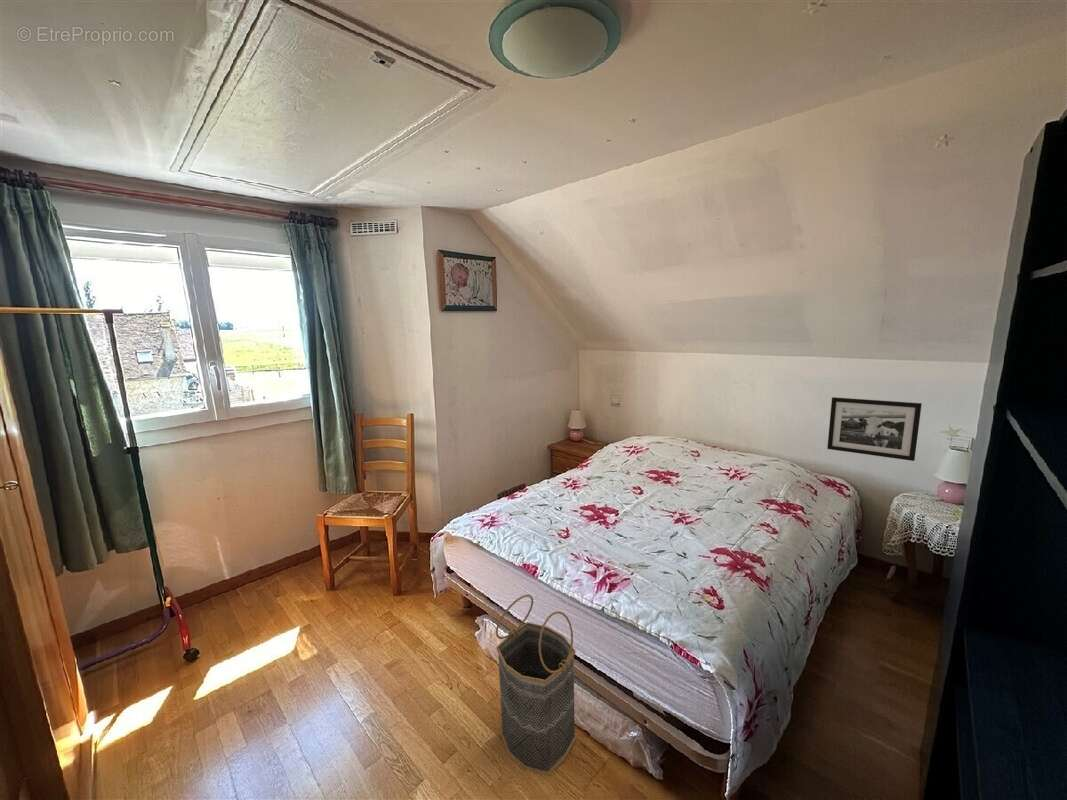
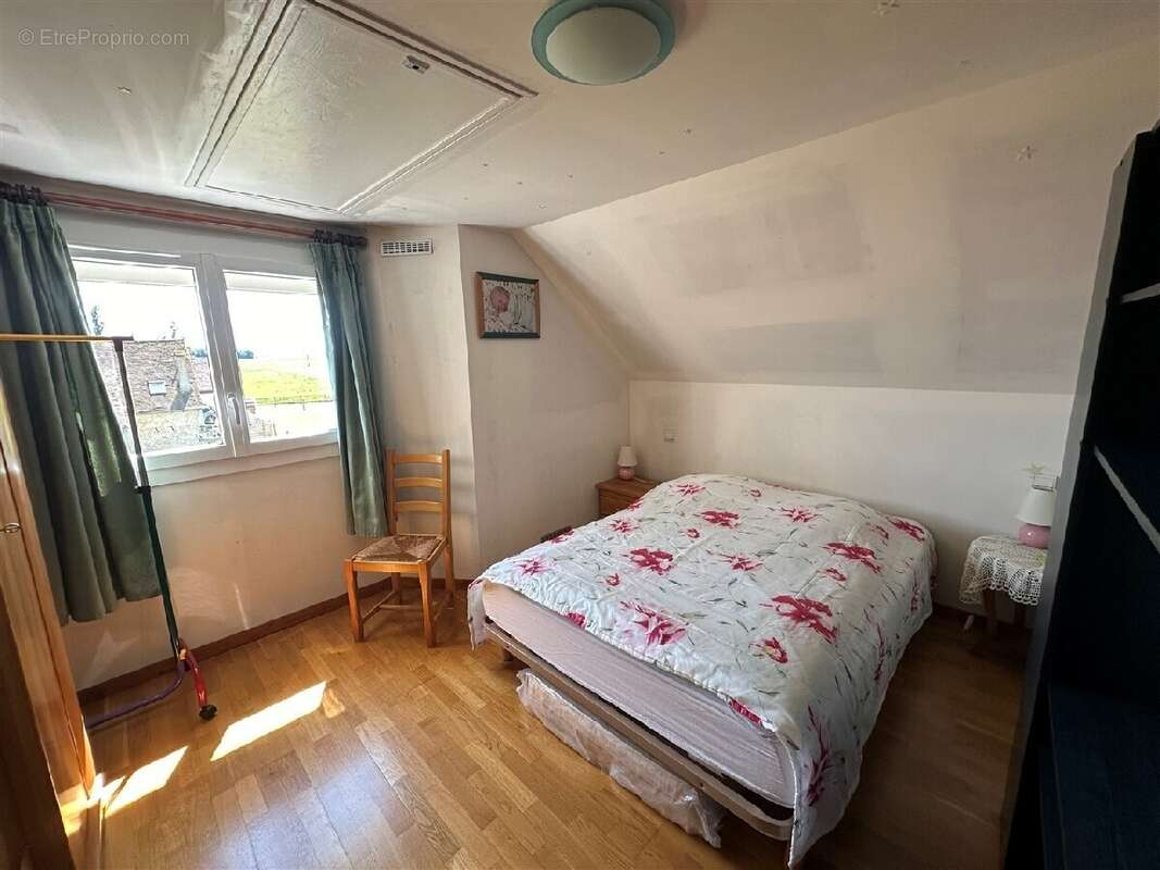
- picture frame (871, 427)
- basket (536, 673)
